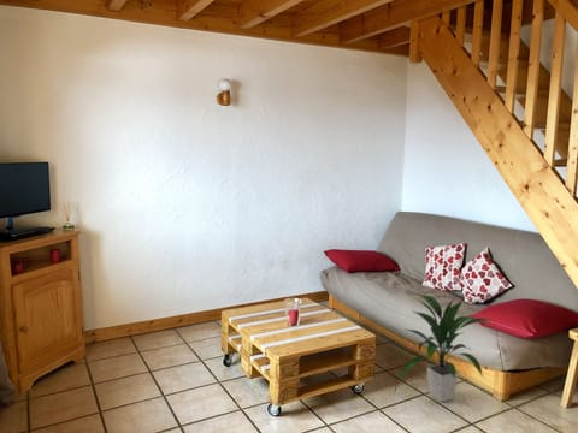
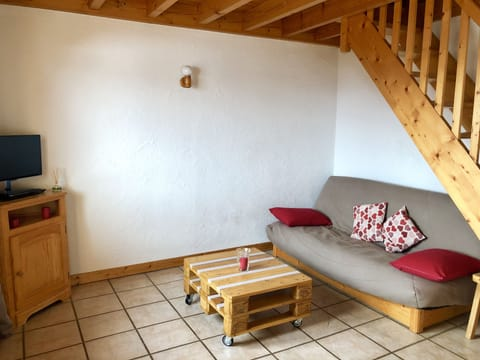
- indoor plant (440, 344)
